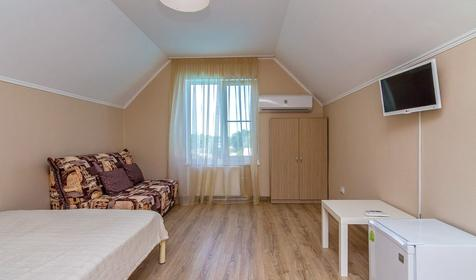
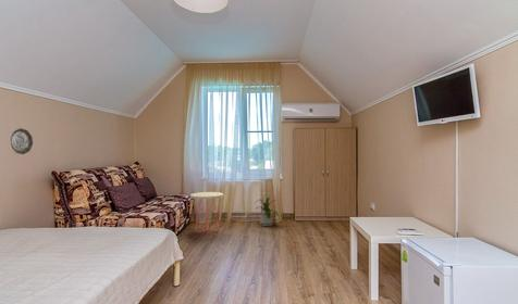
+ decorative plate (21, 141)
+ side table (207, 212)
+ house plant (267, 210)
